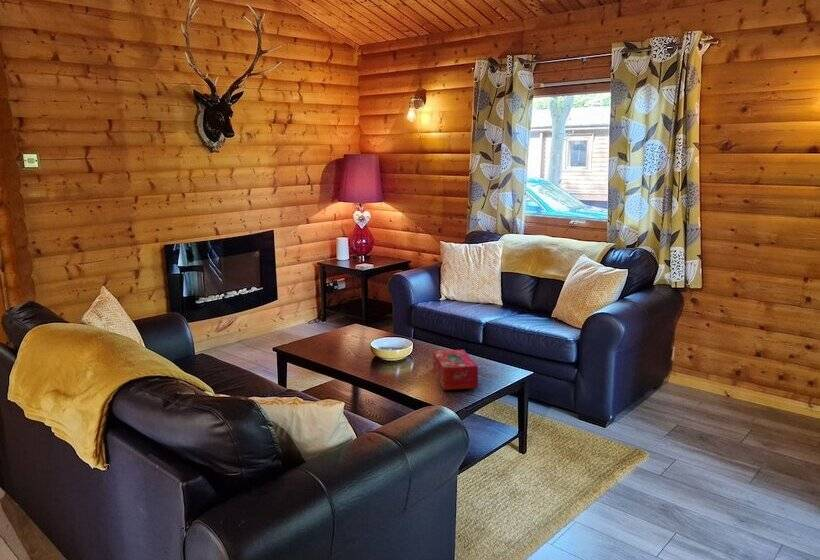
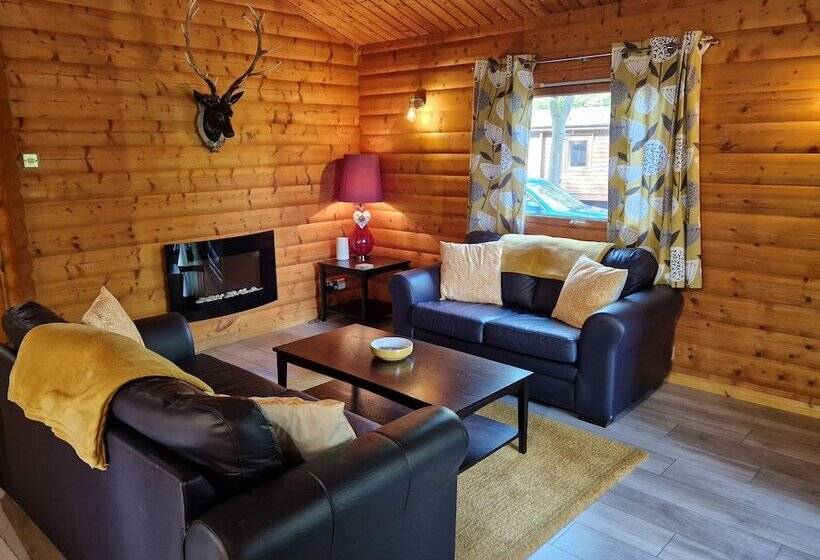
- tissue box (454, 368)
